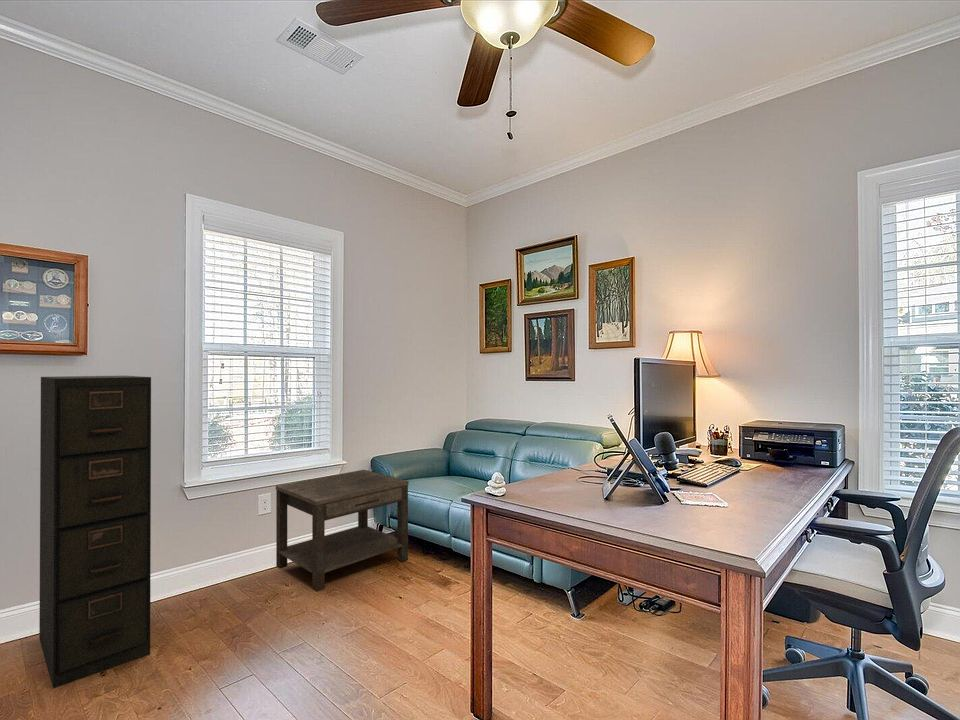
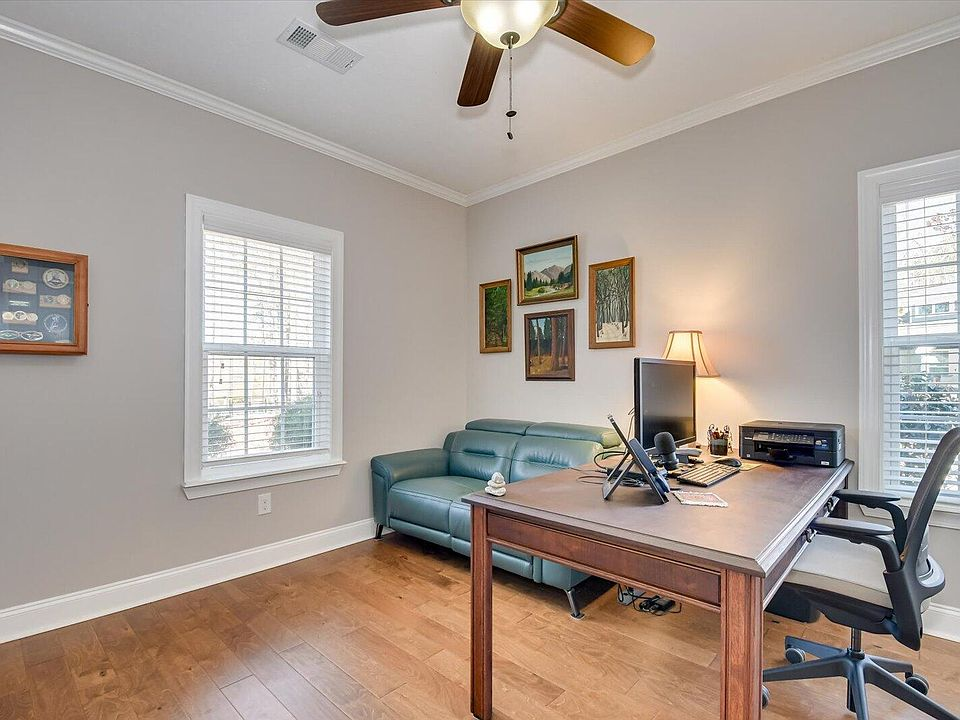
- filing cabinet (94, 511)
- side table (347, 529)
